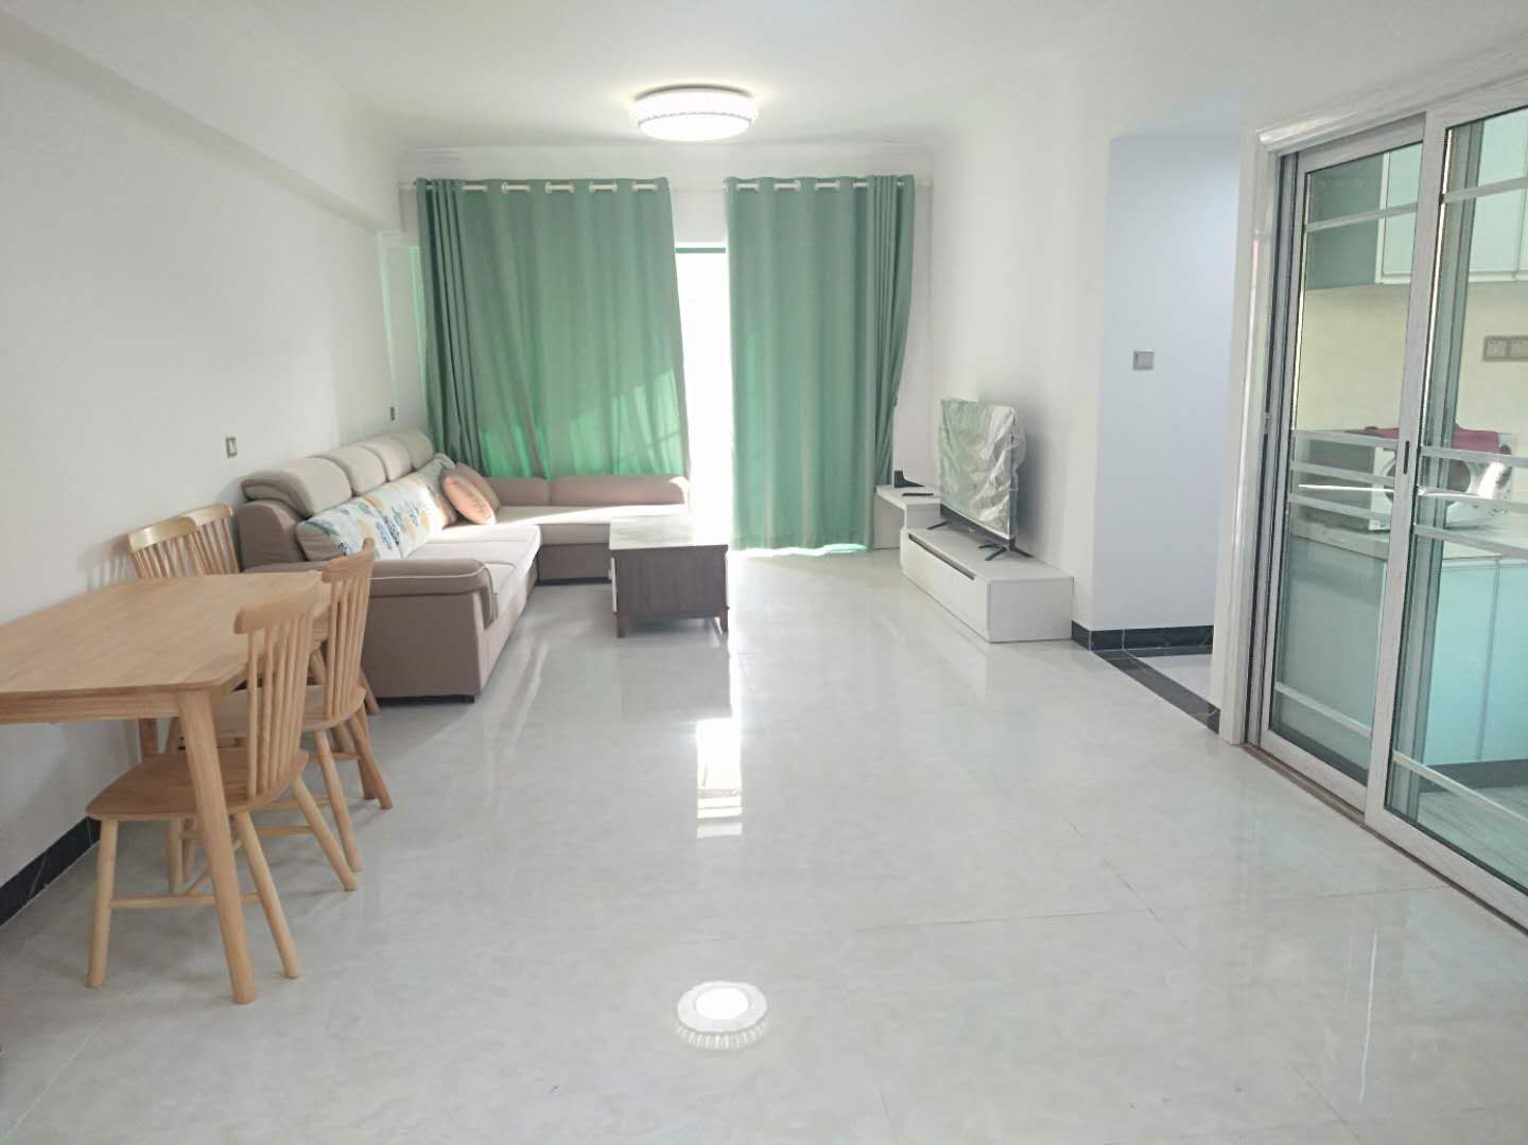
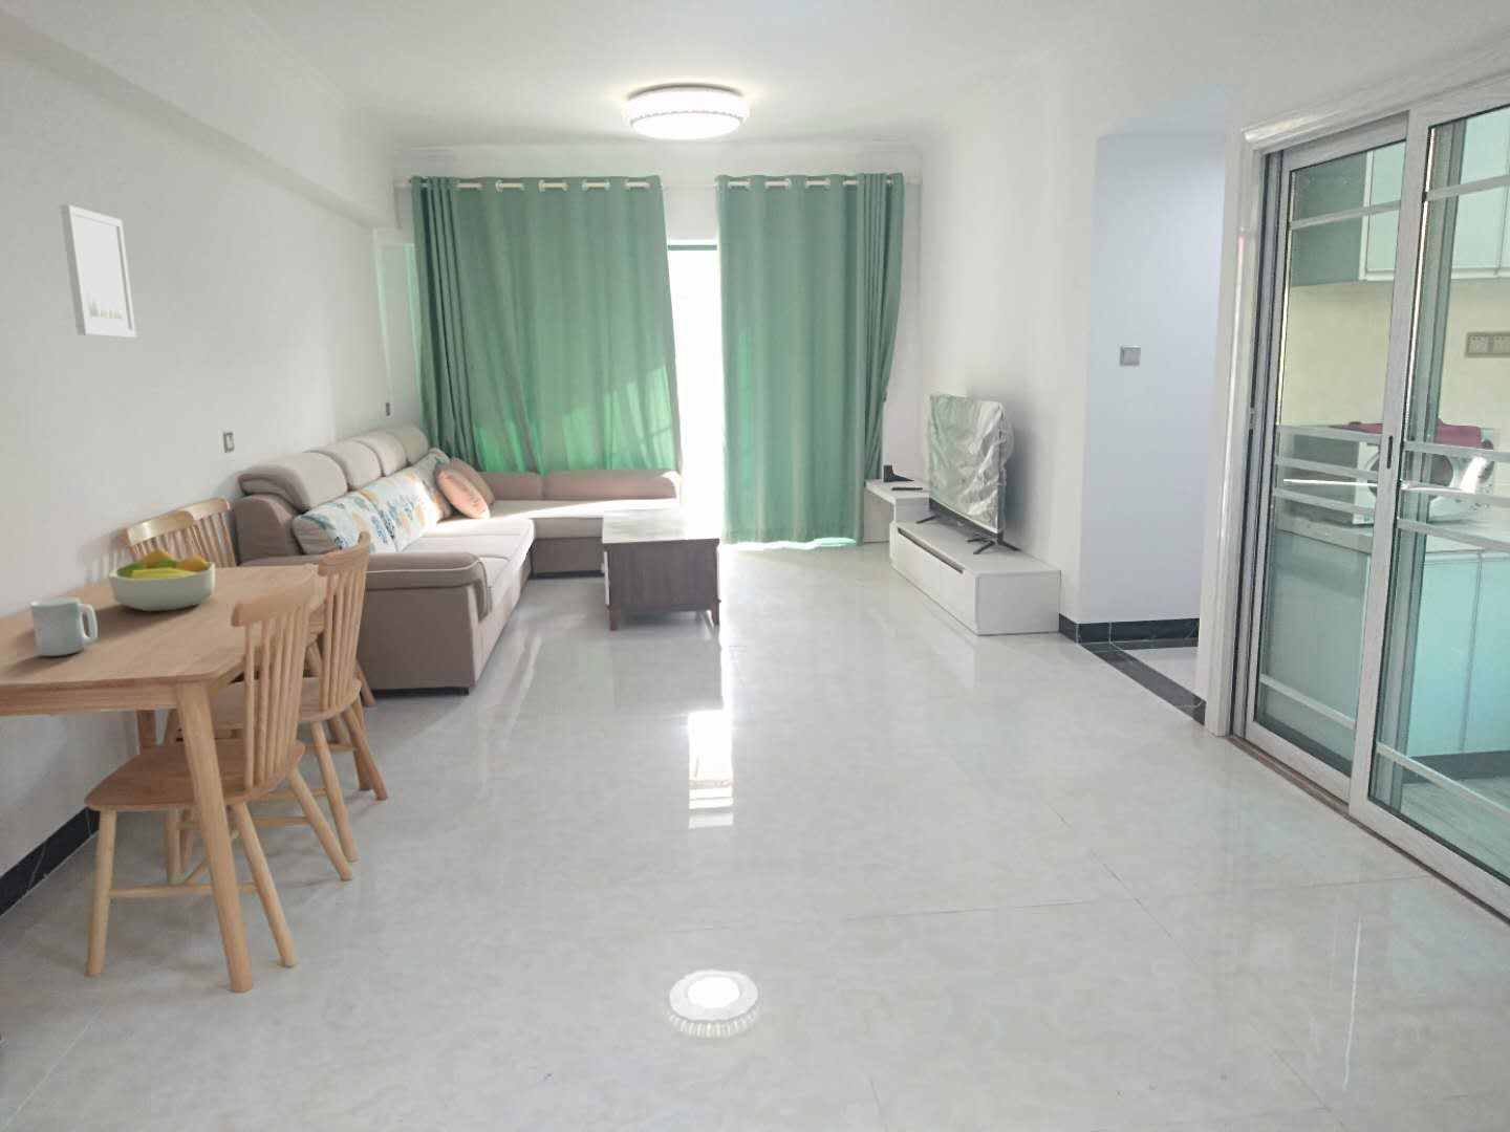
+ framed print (100, 275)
+ mug (64, 625)
+ fruit bowl (164, 578)
